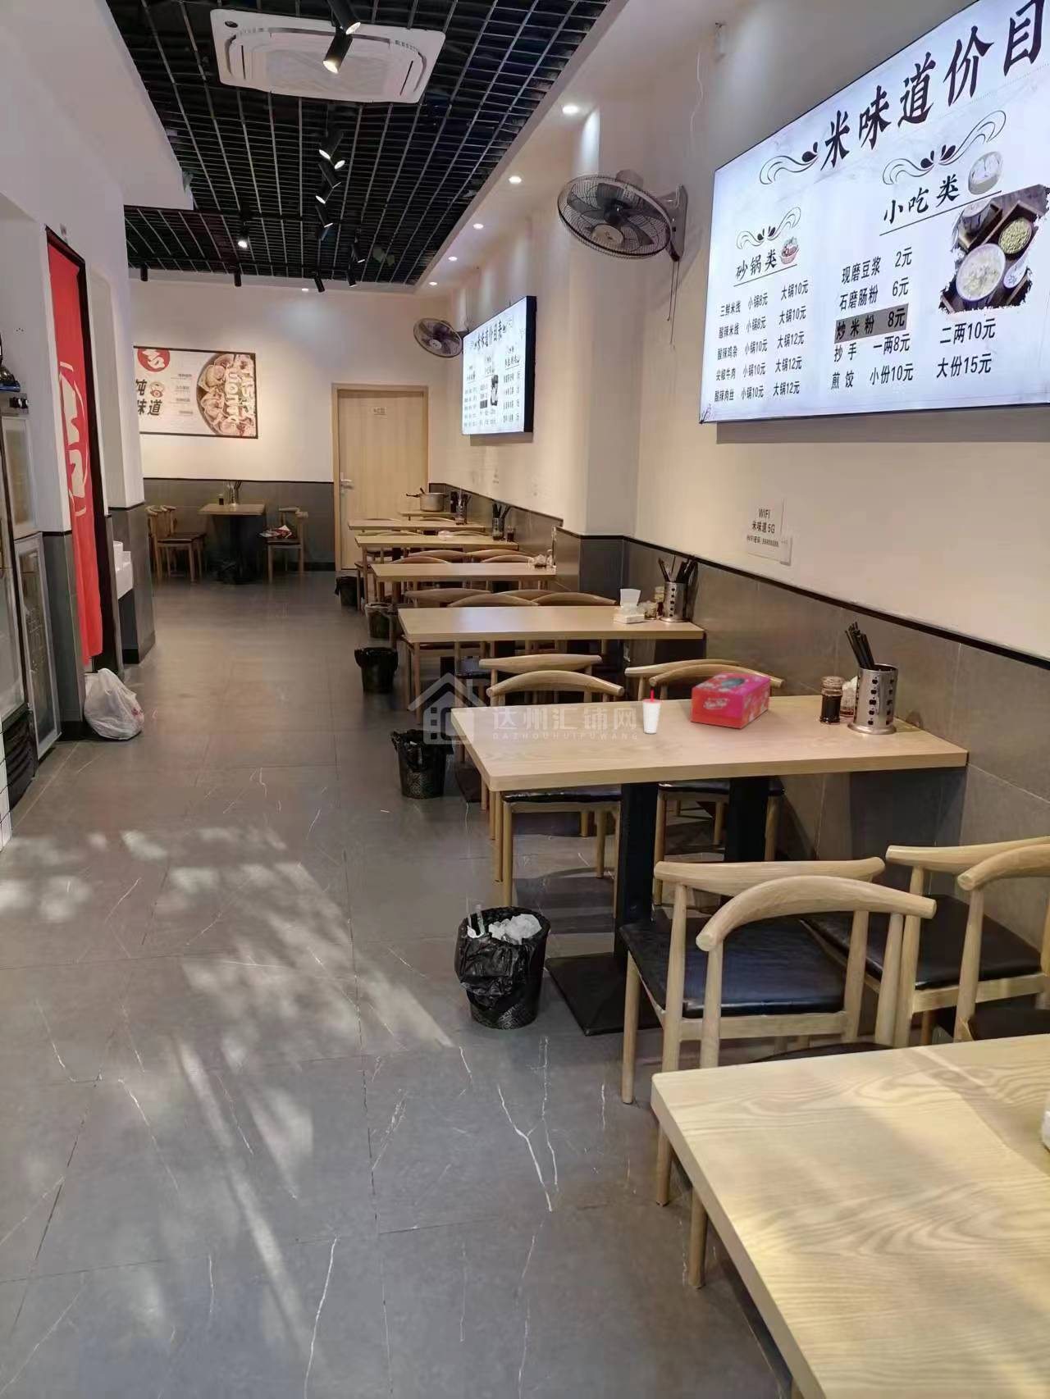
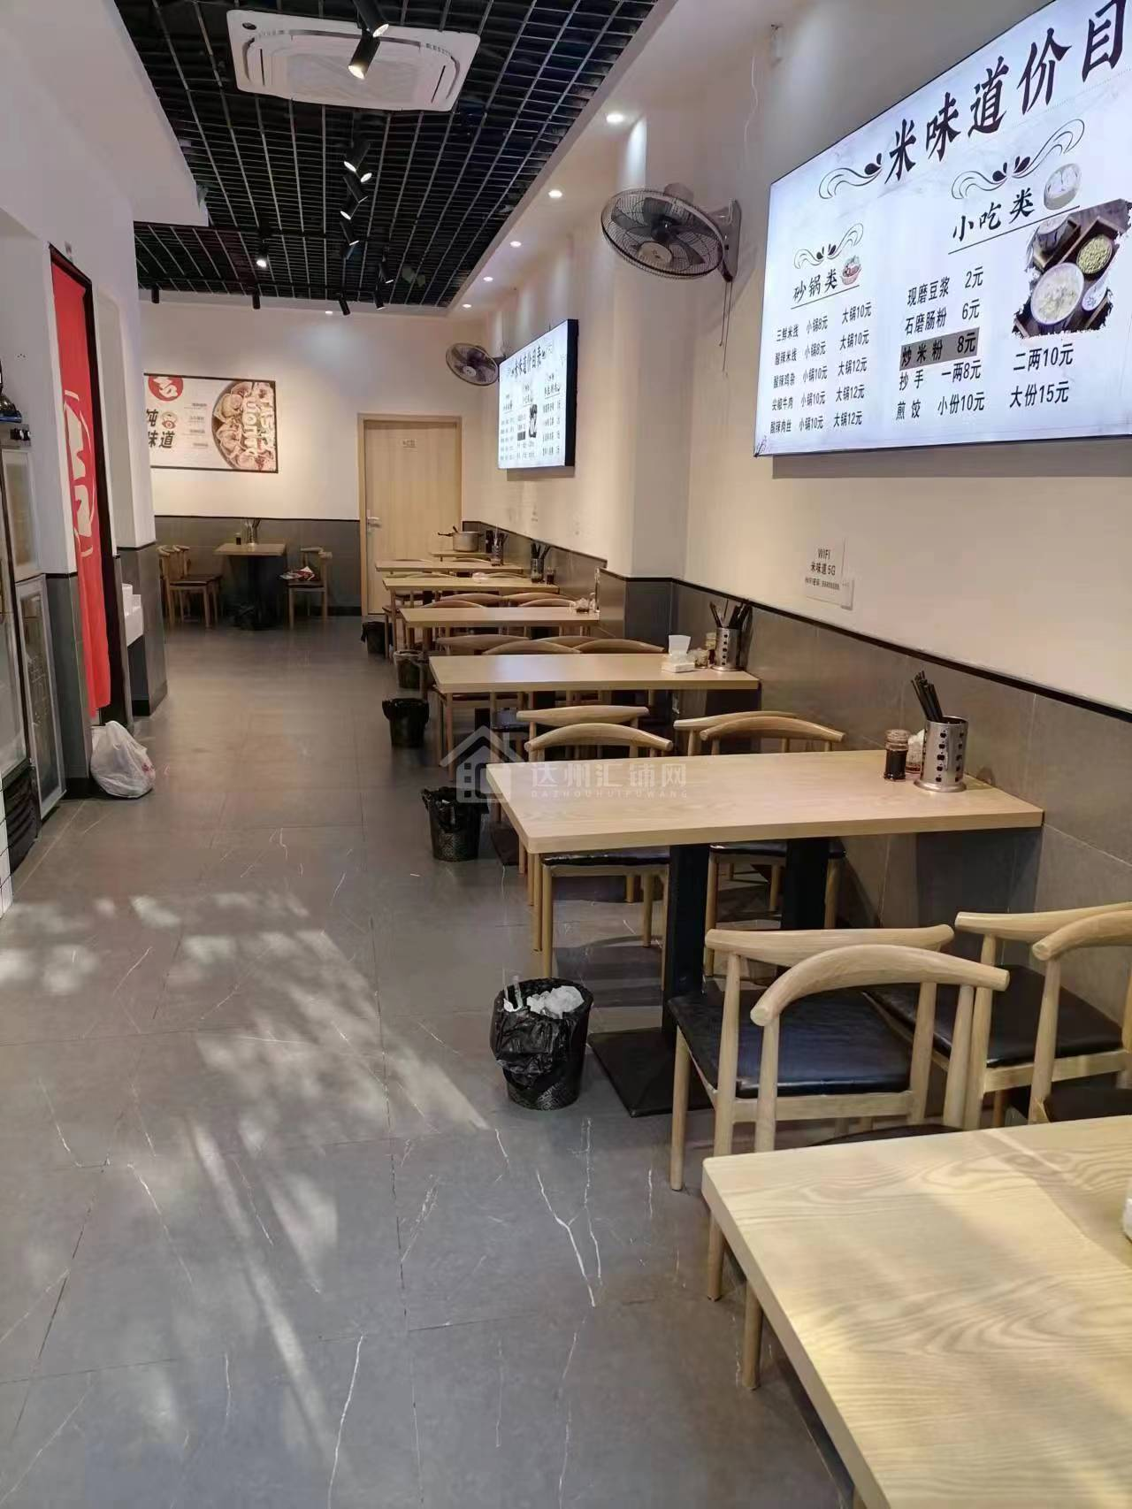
- tissue box (731, 699)
- cup (651, 711)
